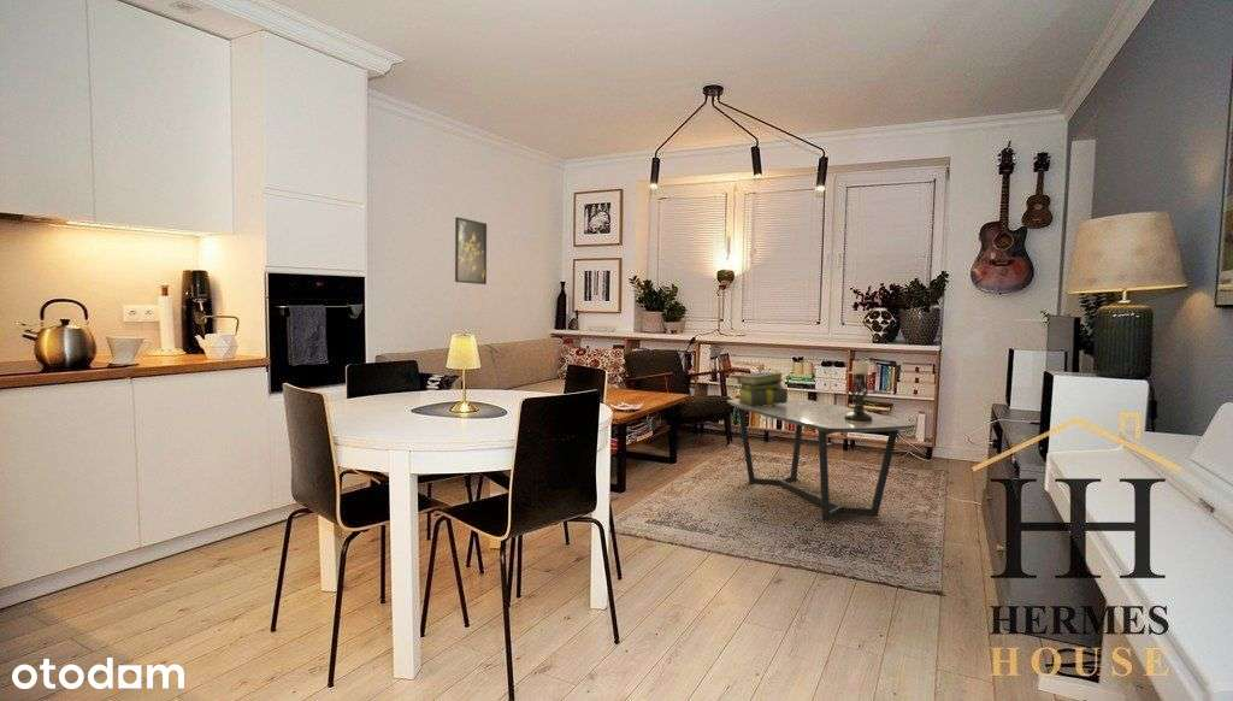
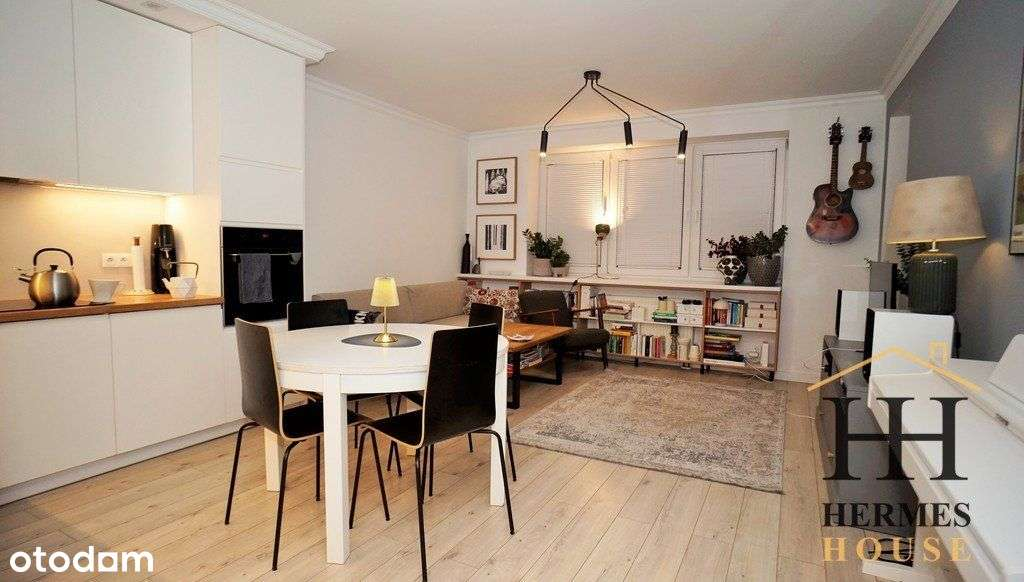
- coffee table (819, 453)
- candle holder (861, 388)
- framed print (471, 252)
- stack of books (761, 388)
